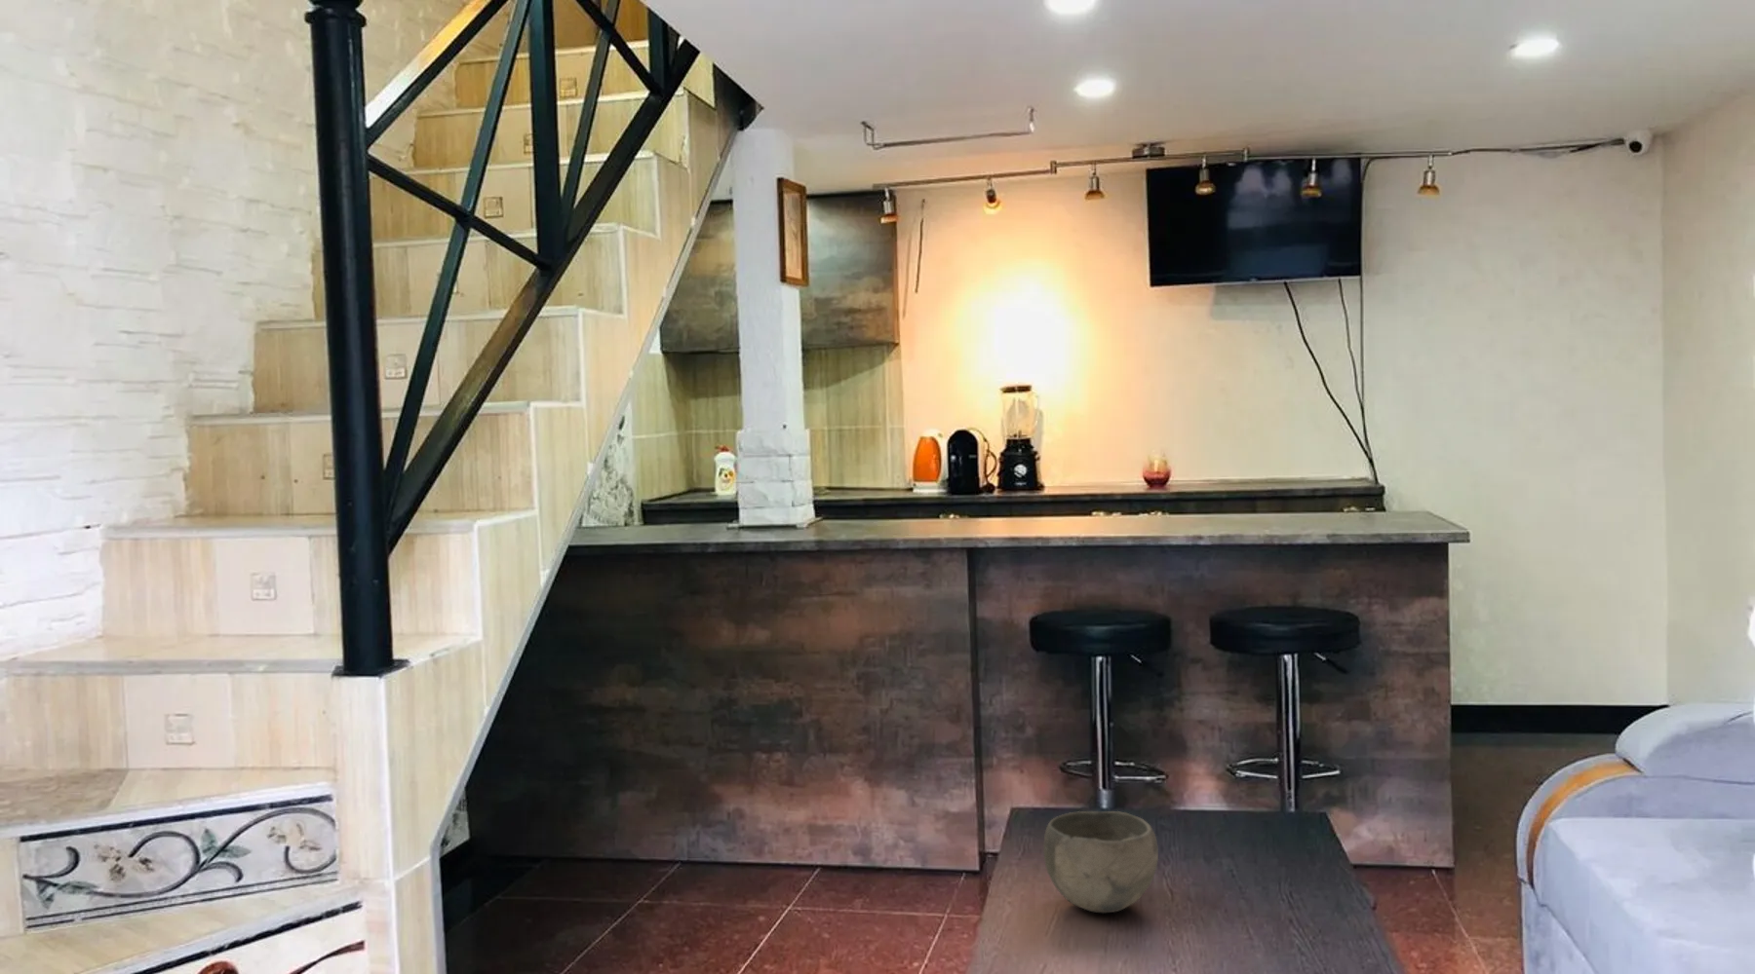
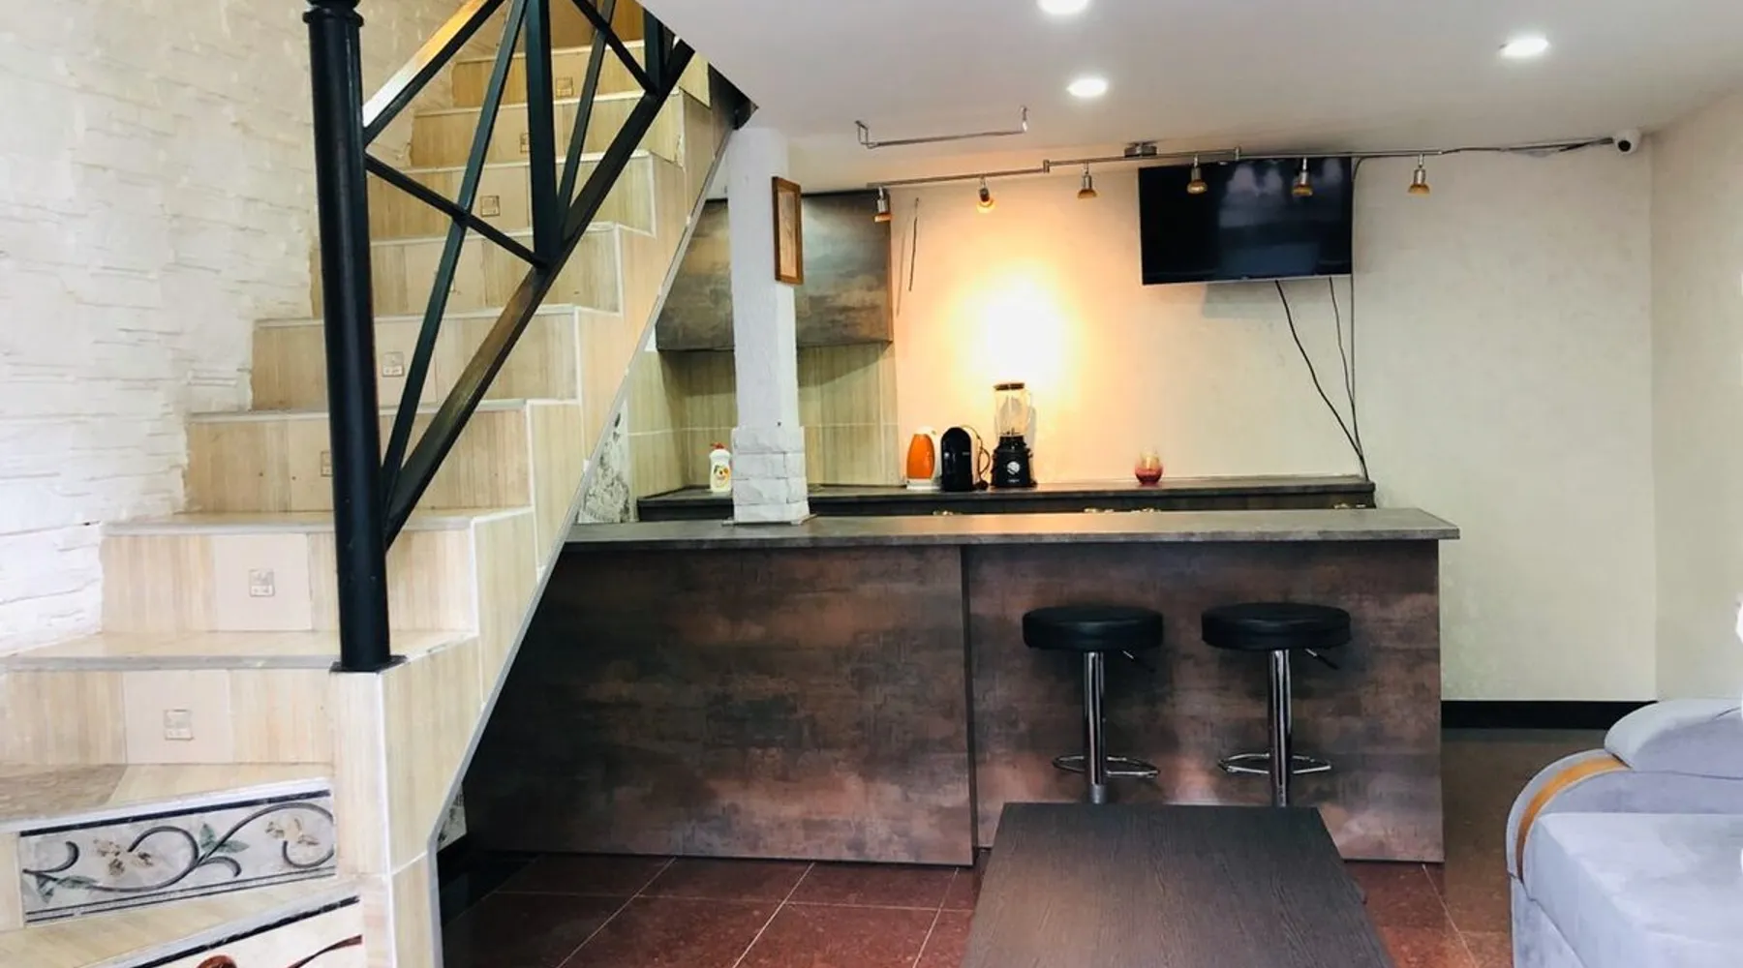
- bowl (1101, 865)
